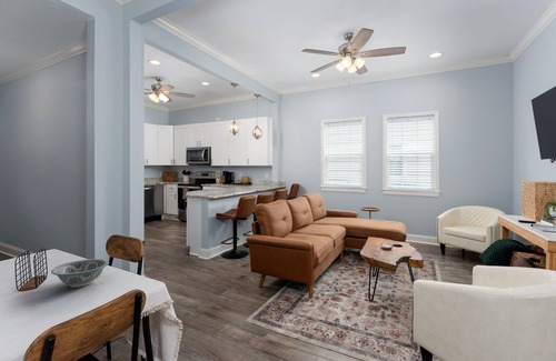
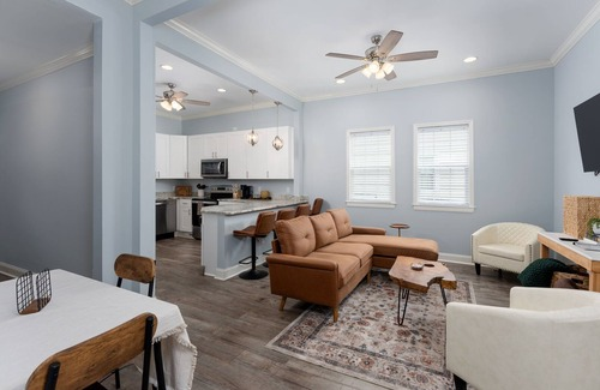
- bowl (81, 274)
